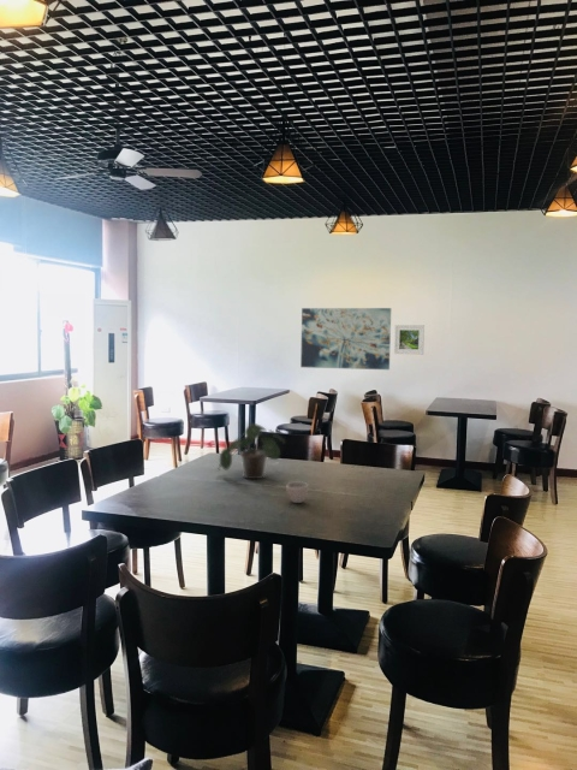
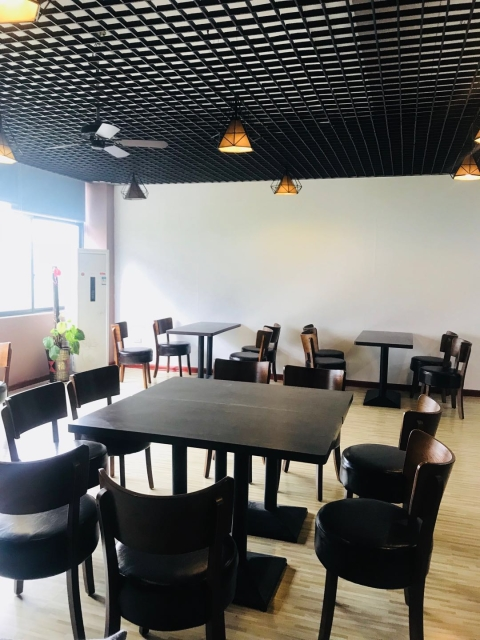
- potted plant (251, 450)
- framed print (409, 339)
- cup (296, 492)
- wall art (344, 338)
